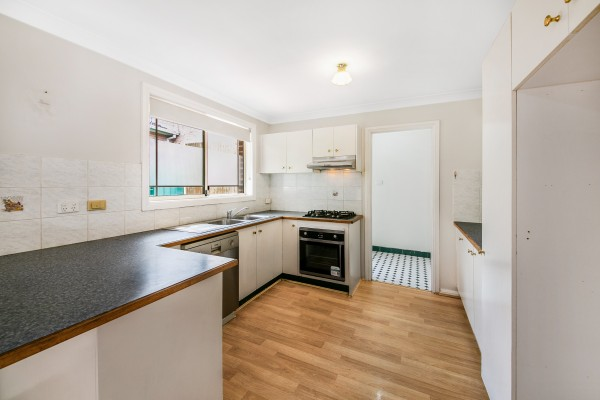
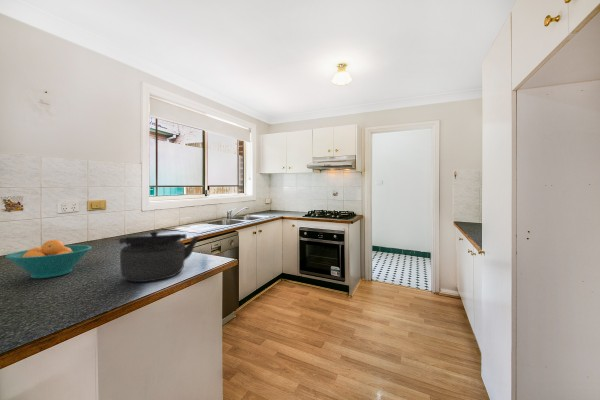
+ kettle (156, 252)
+ fruit bowl (52, 257)
